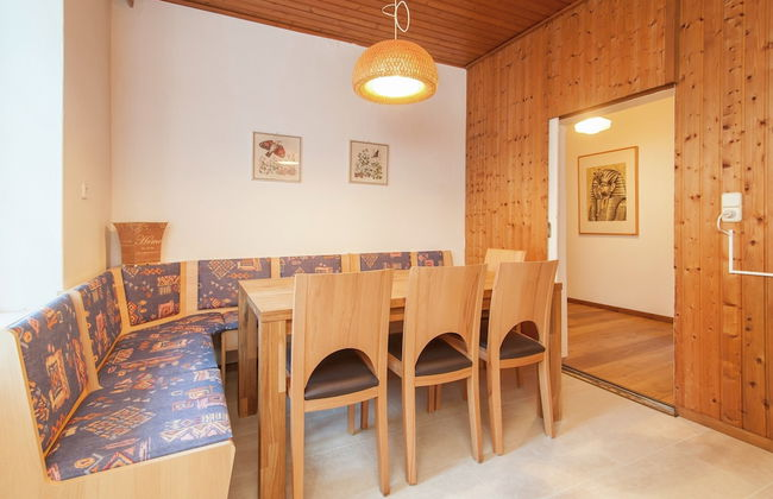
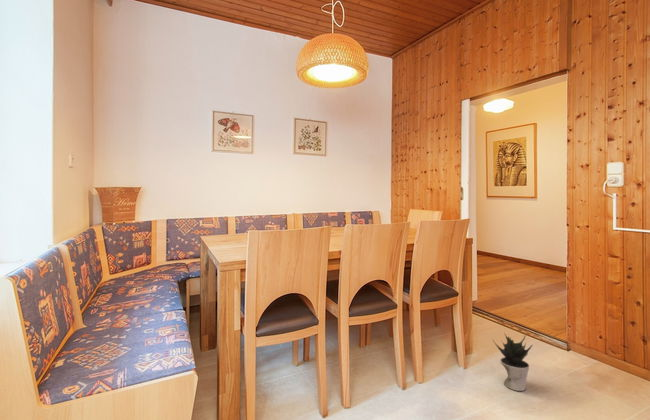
+ potted plant (513, 360)
